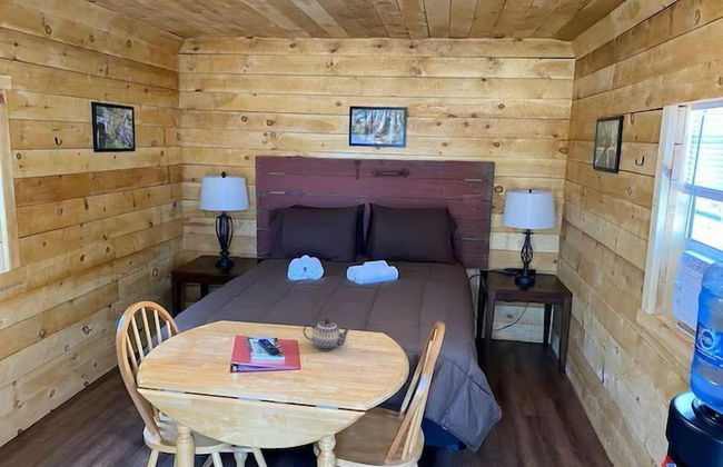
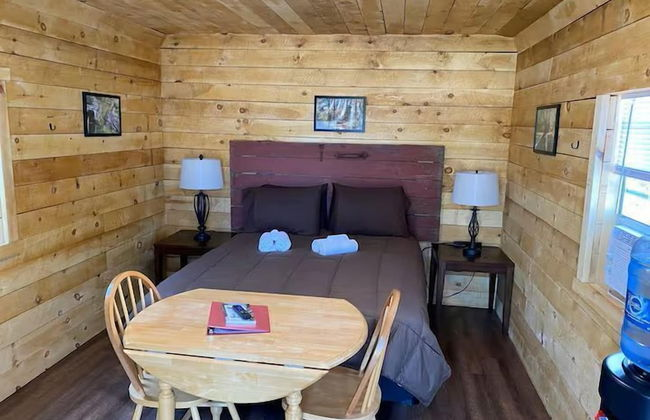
- teapot (326, 334)
